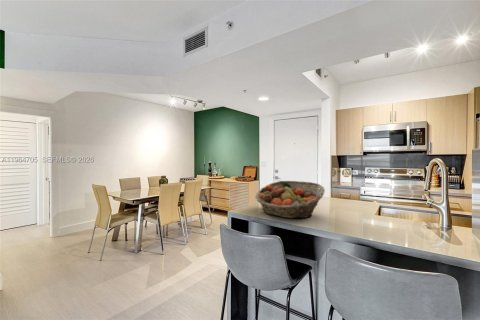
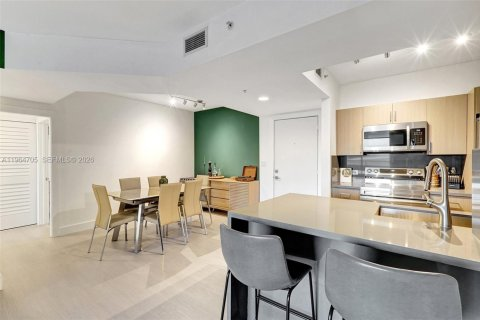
- fruit basket (288, 197)
